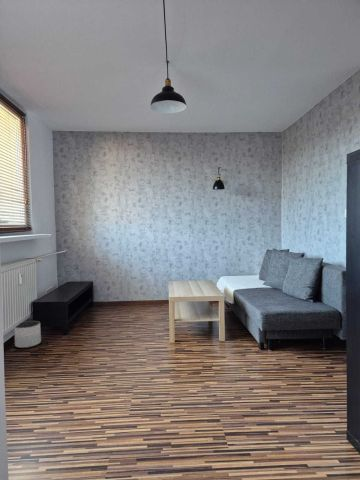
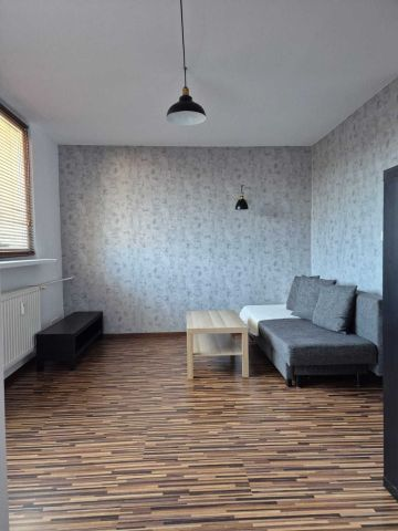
- planter (27, 334)
